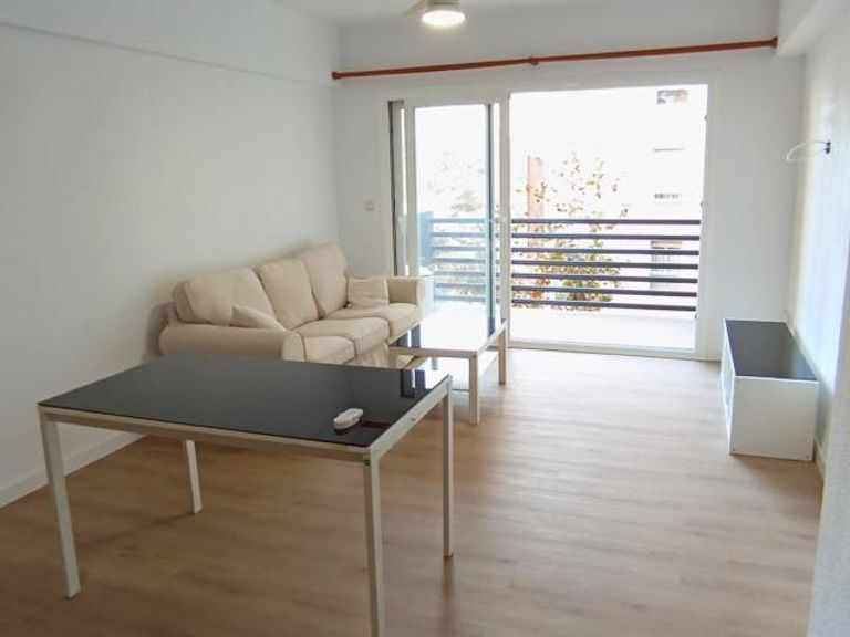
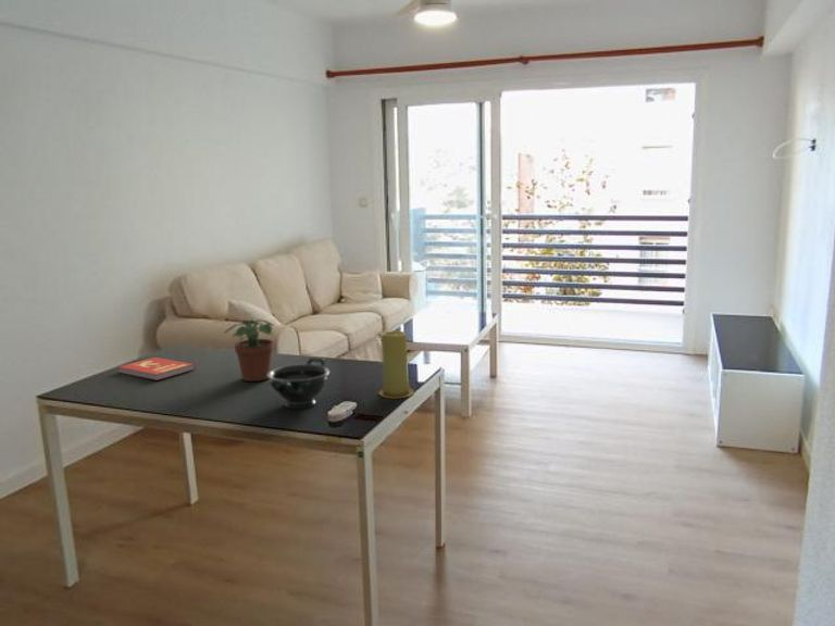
+ candle (395, 363)
+ book (157, 367)
+ potted plant (252, 349)
+ bowl (299, 386)
